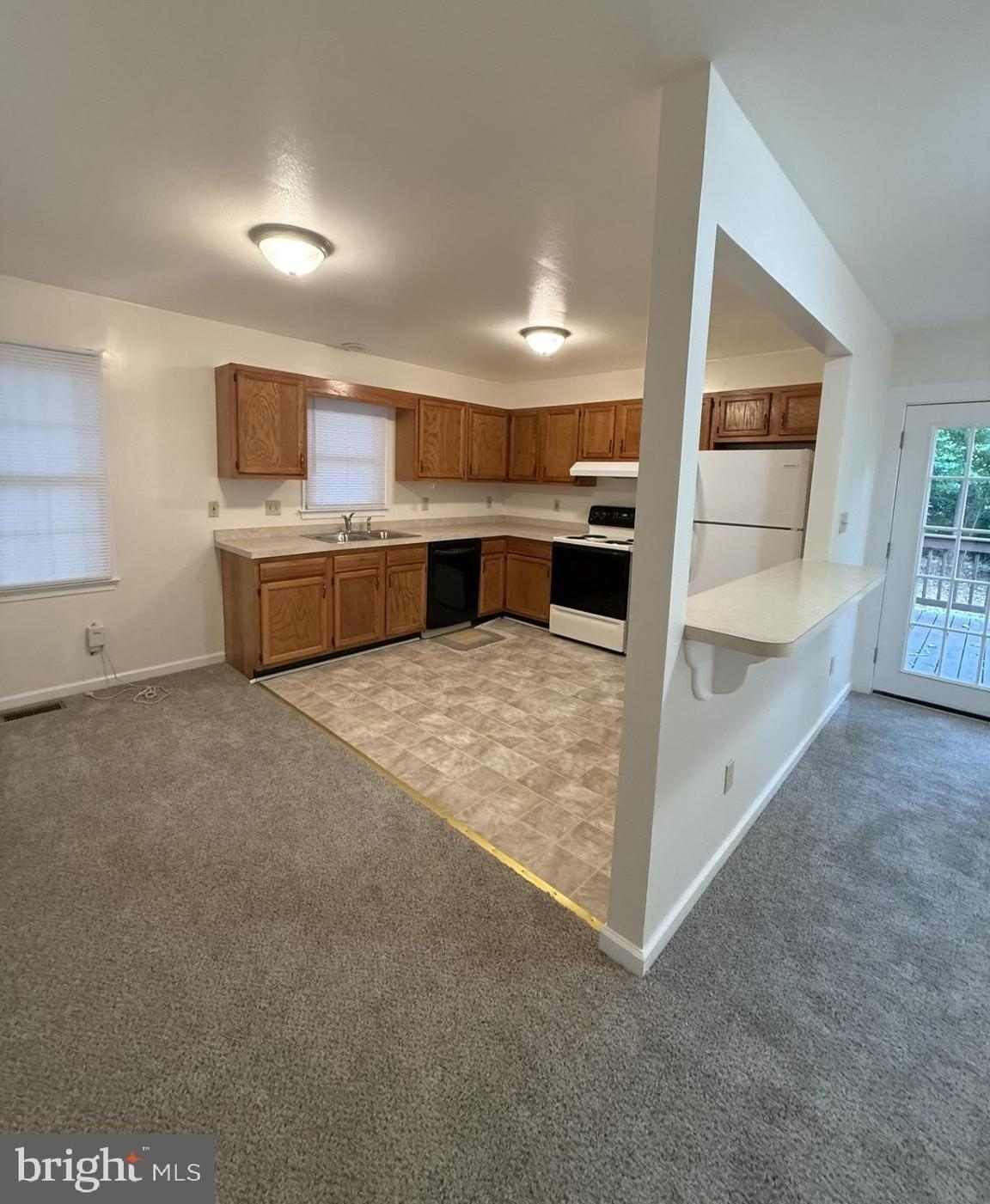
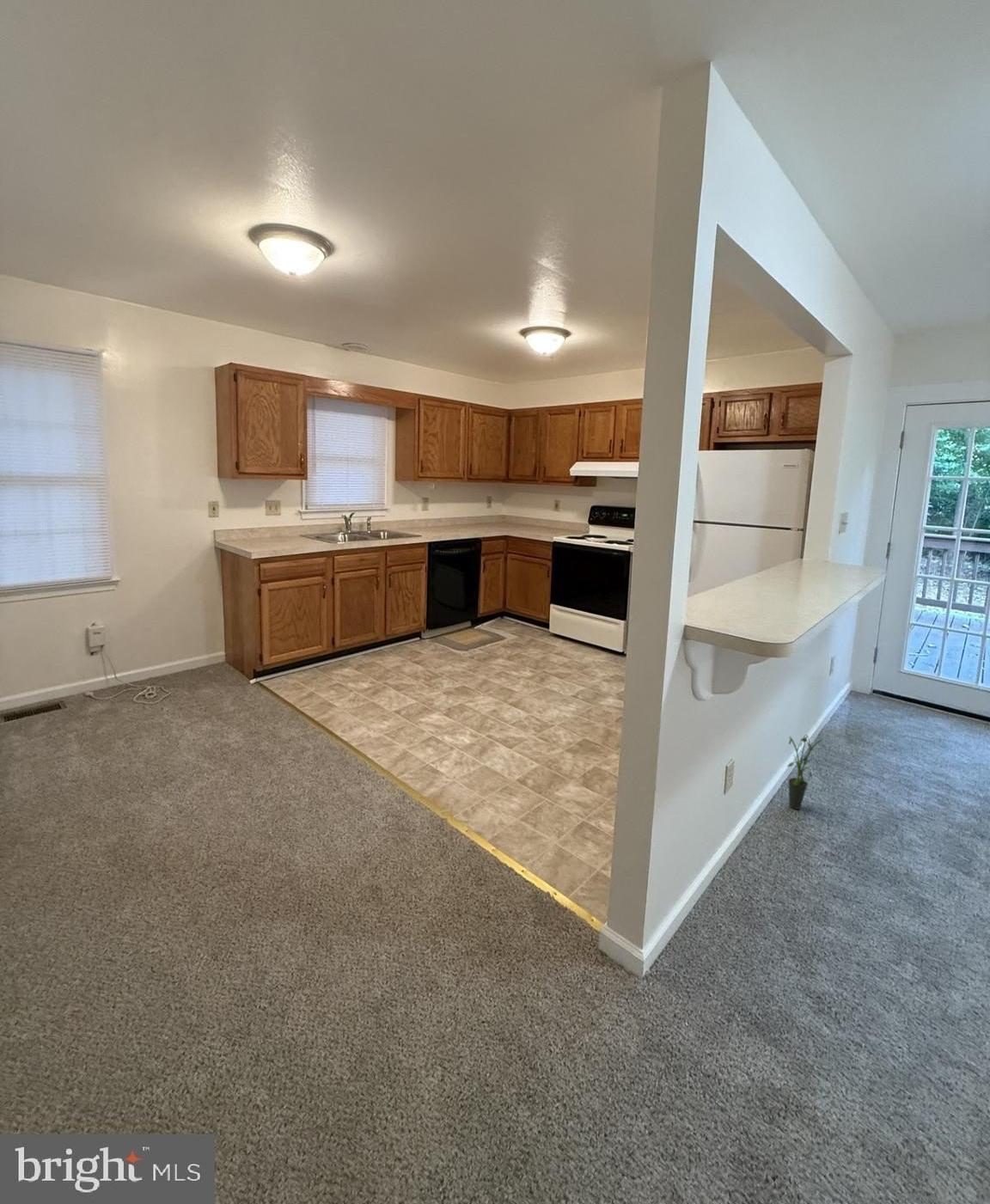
+ potted plant (803, 771)
